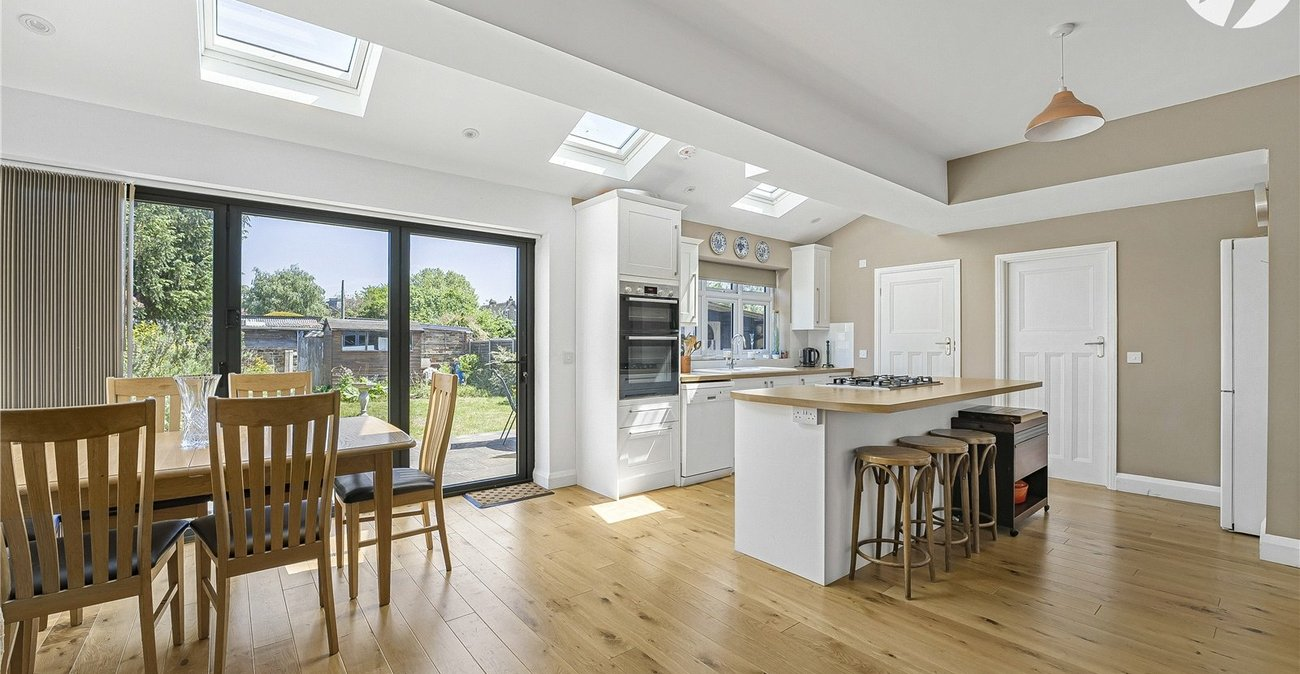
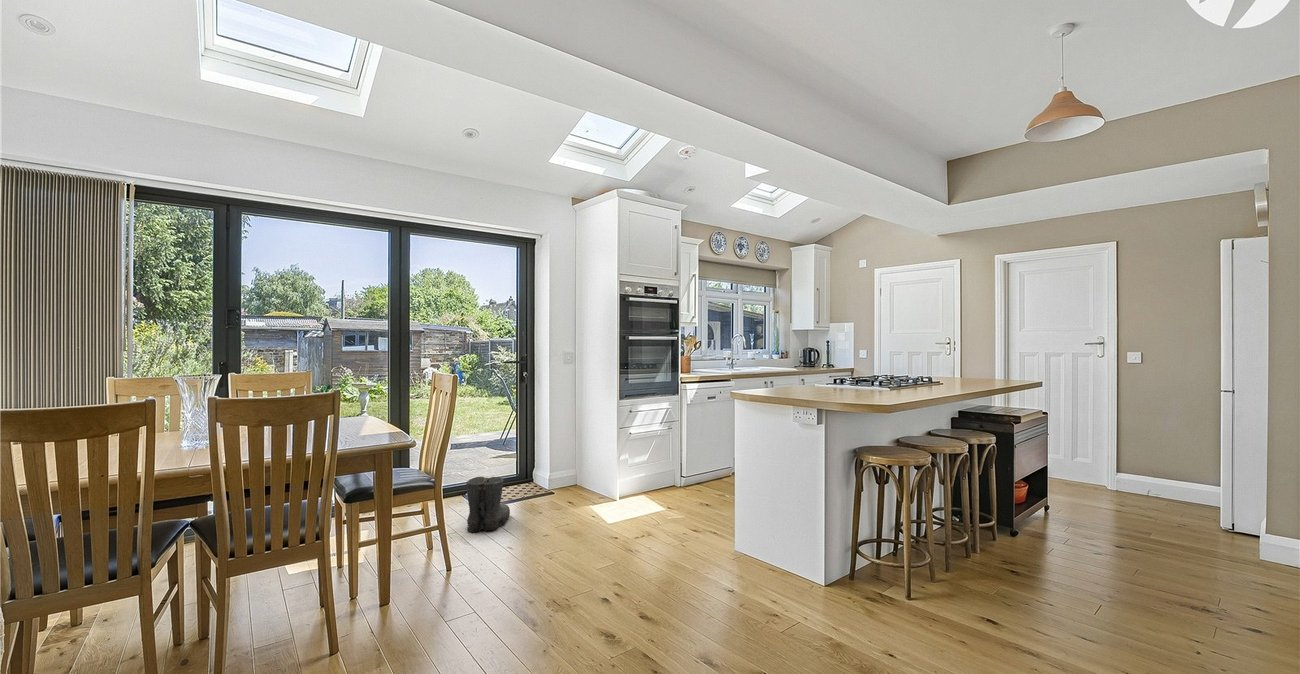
+ boots (488, 499)
